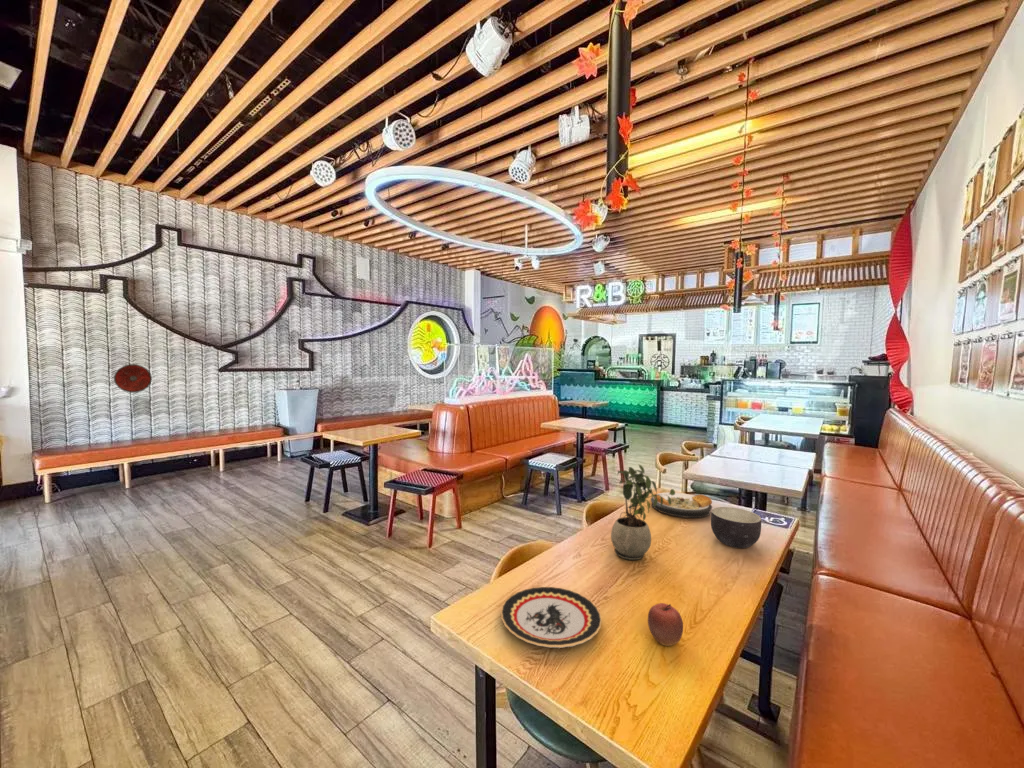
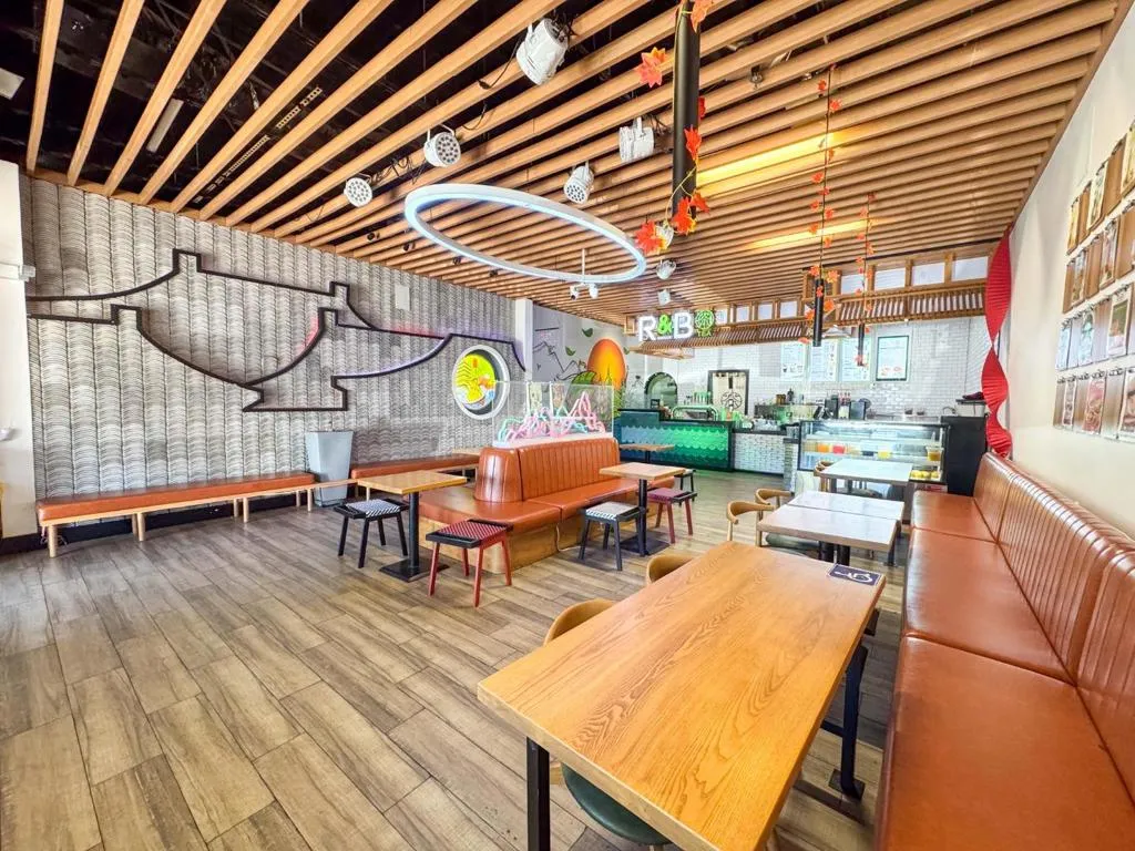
- potted plant (640, 509)
- apple (665, 622)
- round shield (133, 378)
- plate (550, 616)
- plate (680, 502)
- bowl (735, 528)
